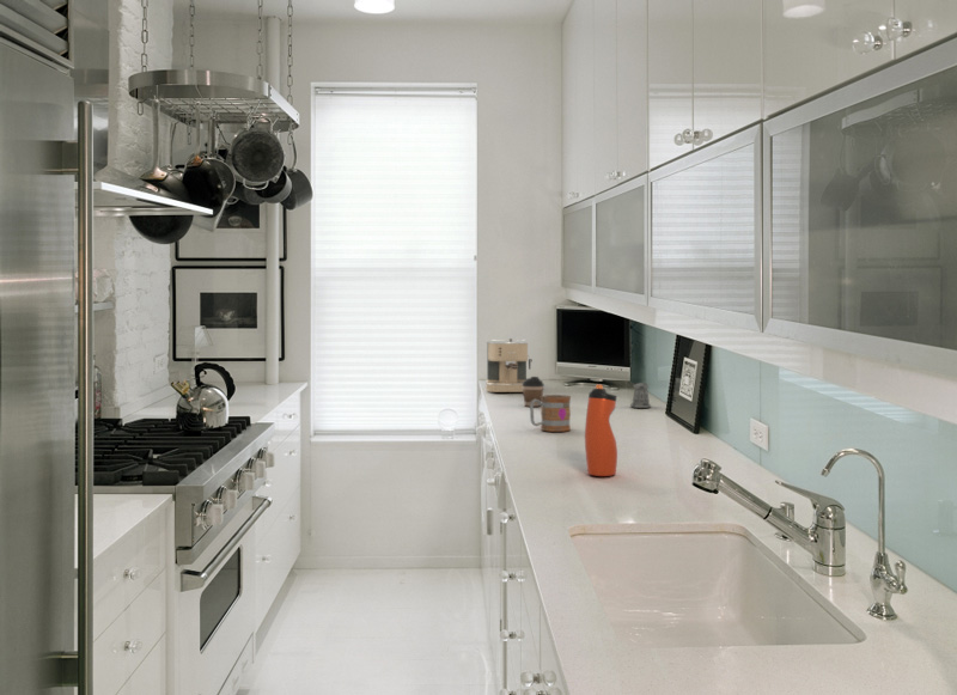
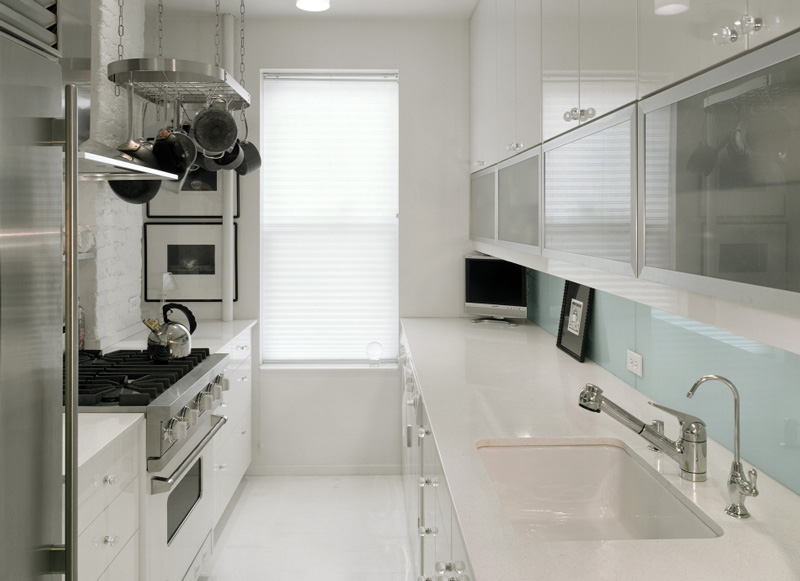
- pepper shaker (639, 394)
- mug (549, 413)
- water bottle (601, 429)
- coffee cup (532, 391)
- coffee maker (508, 364)
